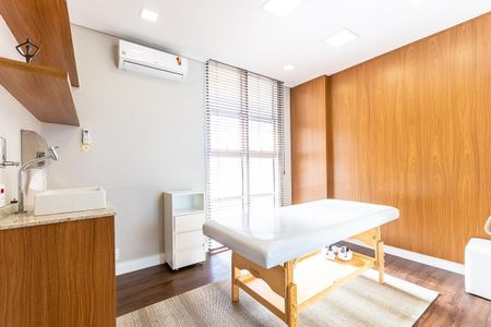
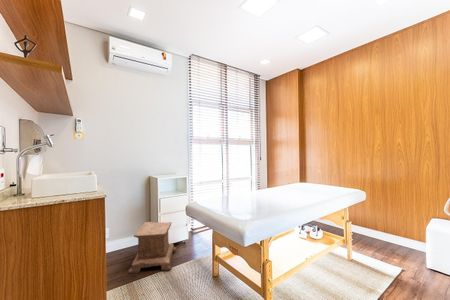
+ stool (154, 243)
